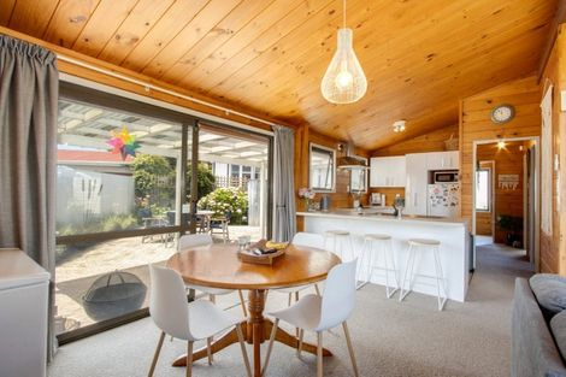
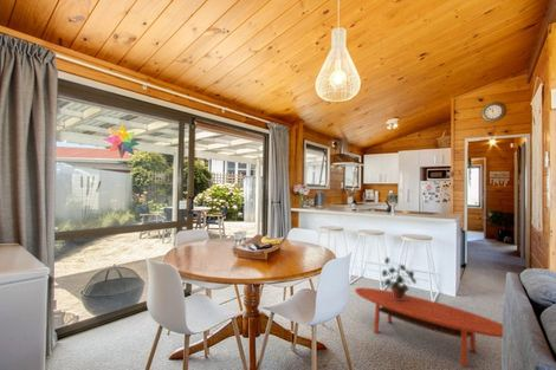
+ coffee table (421, 323)
+ potted plant (396, 278)
